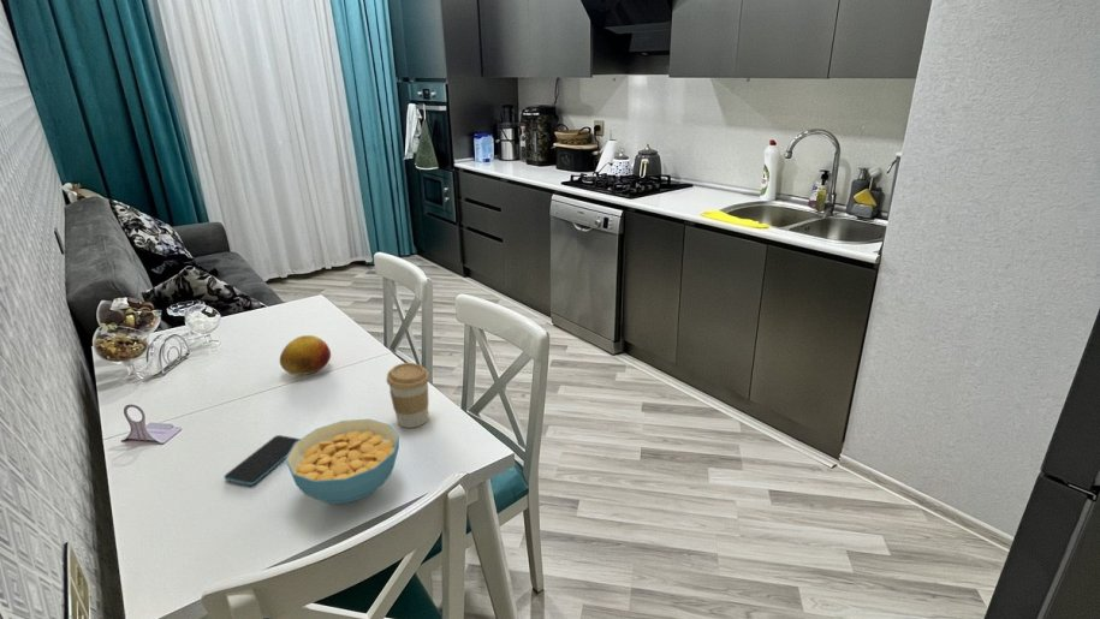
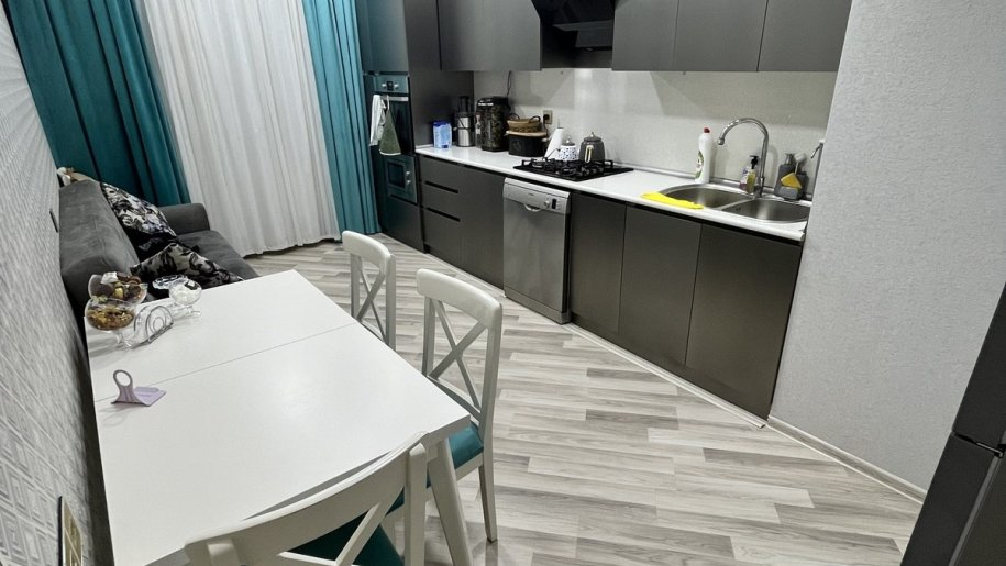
- fruit (304, 353)
- smartphone (264, 458)
- coffee cup (410, 394)
- cereal bowl (347, 469)
